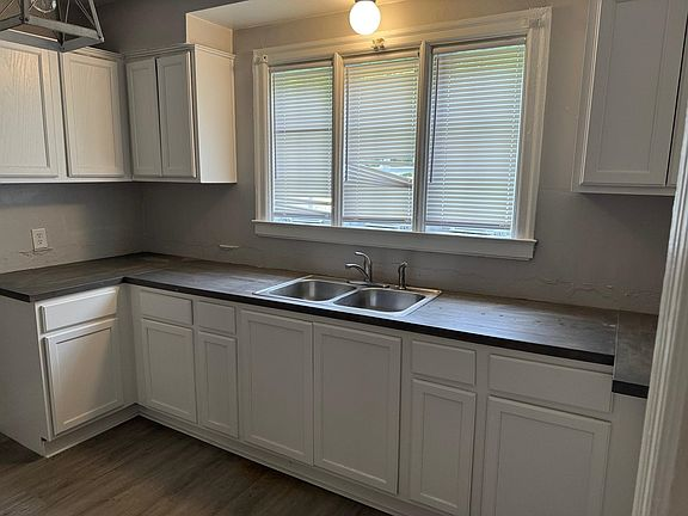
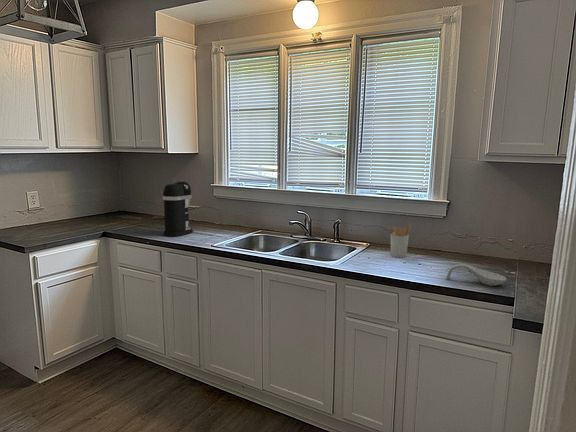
+ coffee maker (177, 207)
+ spoon rest (476, 274)
+ utensil holder (399, 240)
